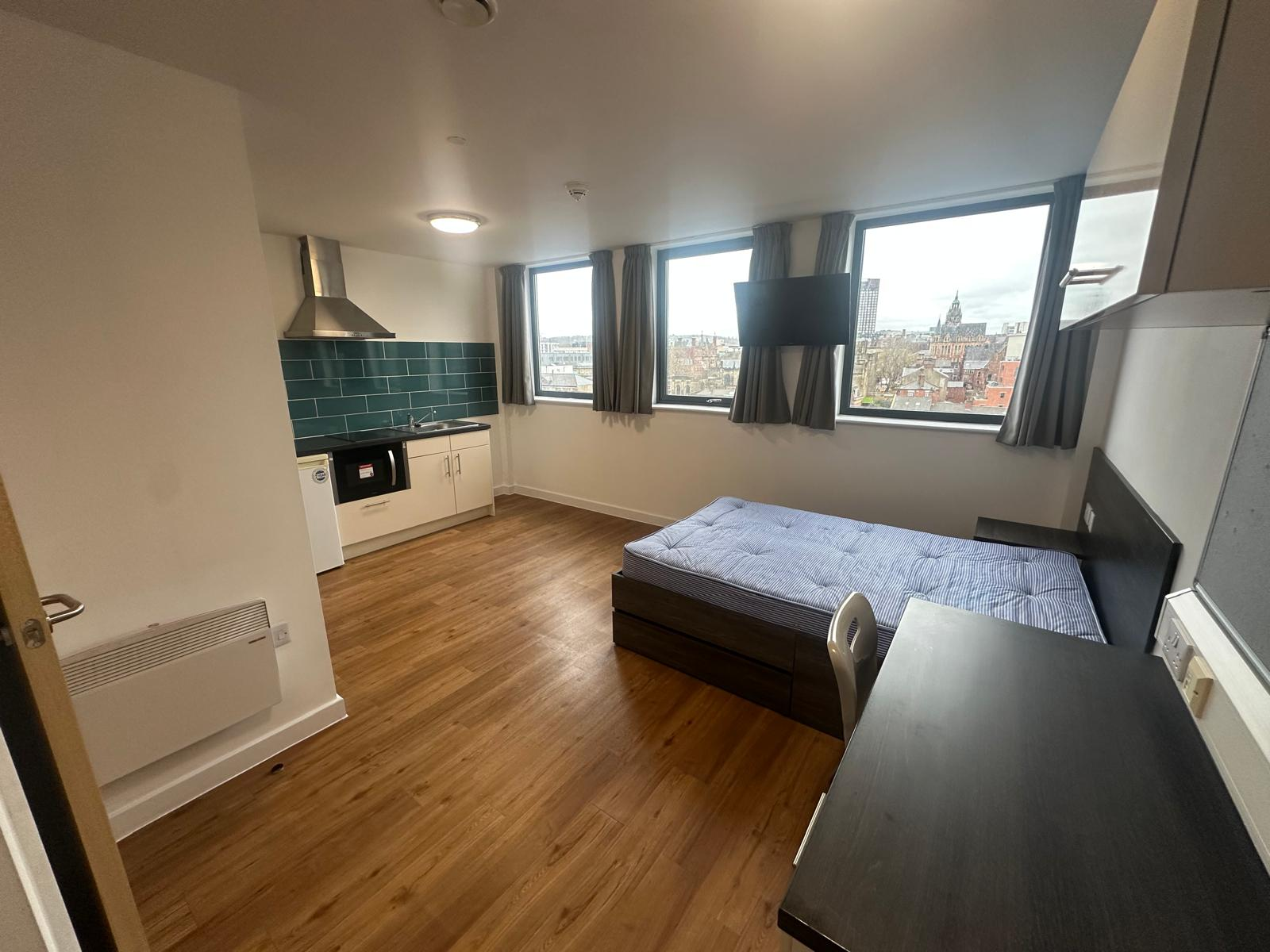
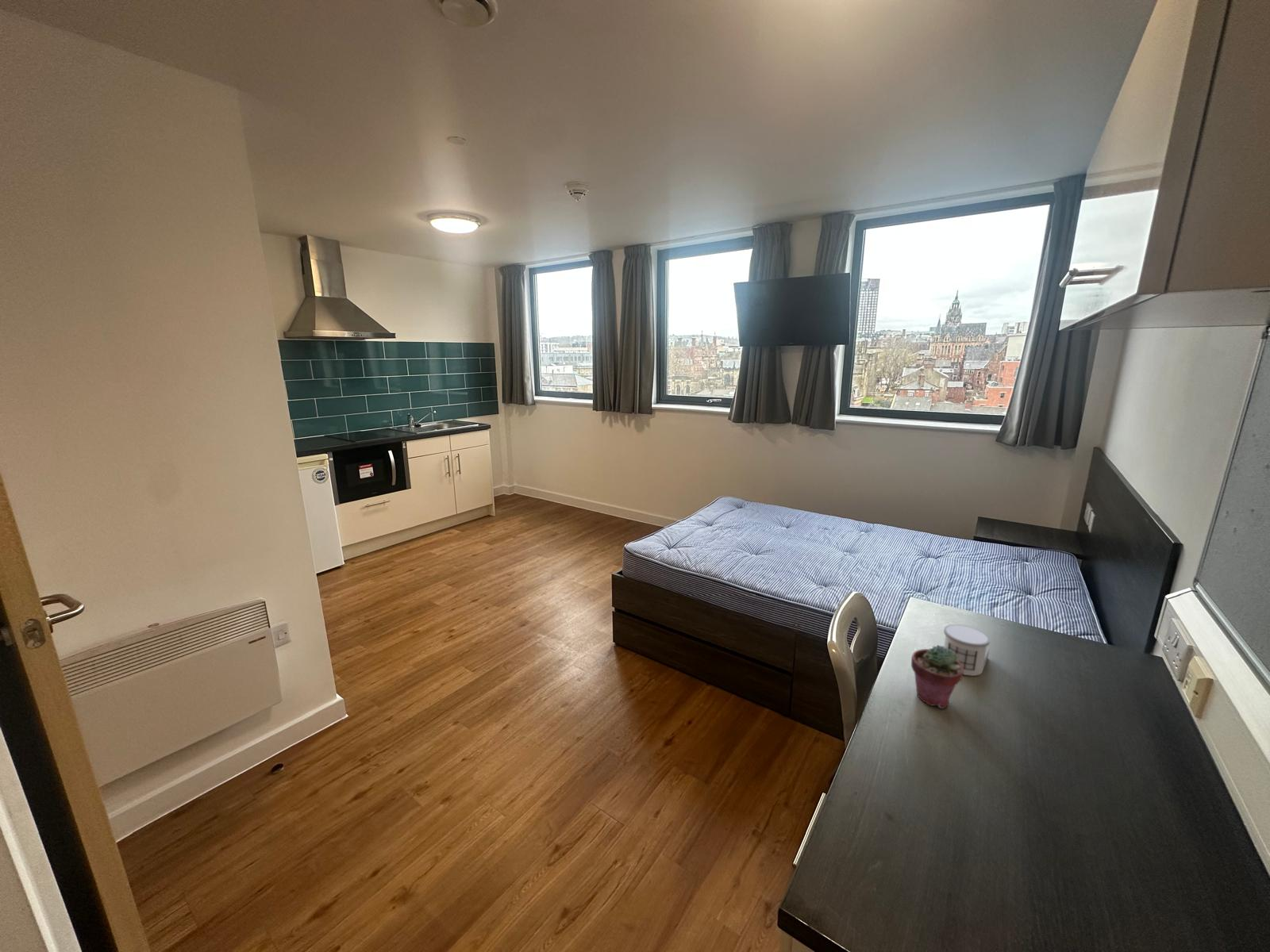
+ mug (965, 647)
+ potted succulent (936, 672)
